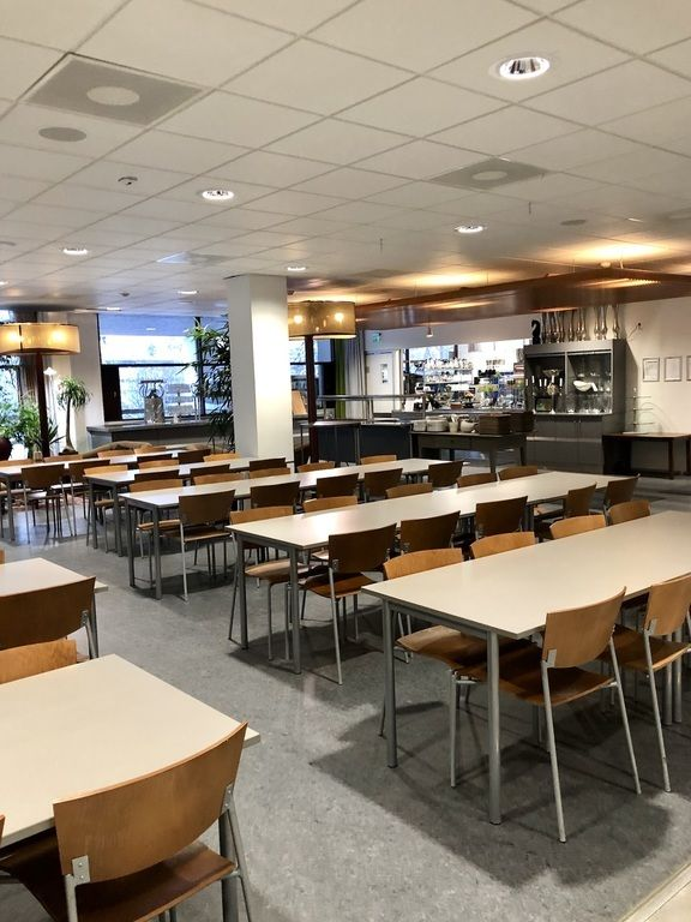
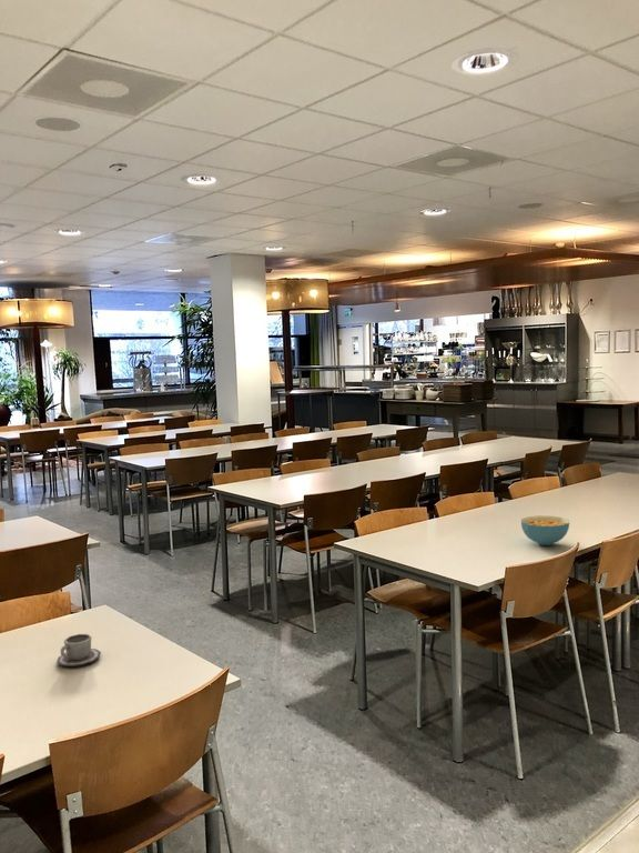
+ cup (78, 649)
+ cereal bowl (545, 532)
